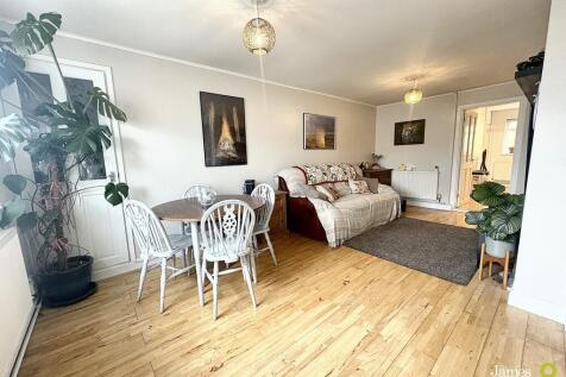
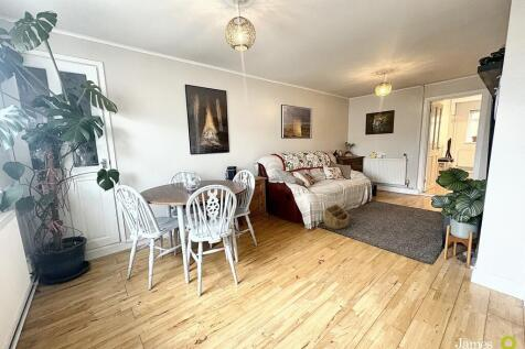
+ basket (338, 216)
